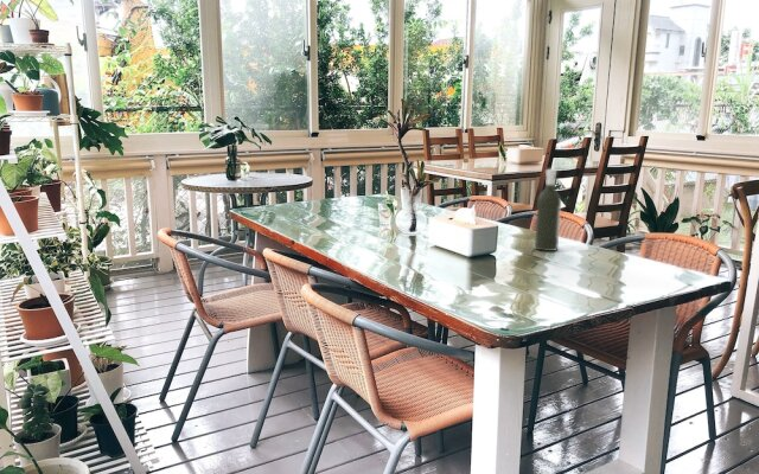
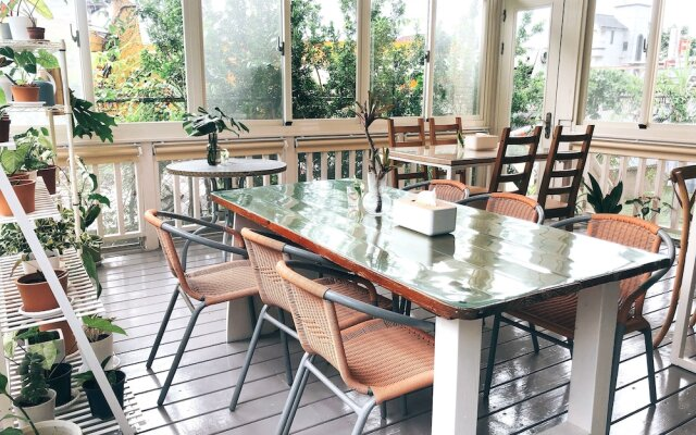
- bottle (548, 209)
